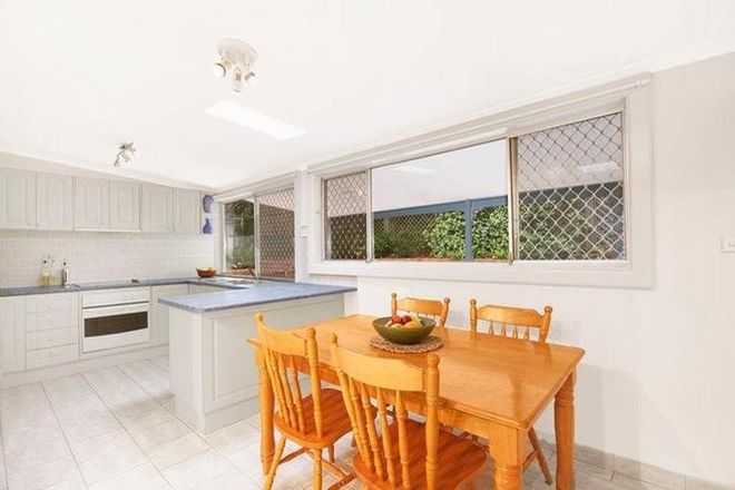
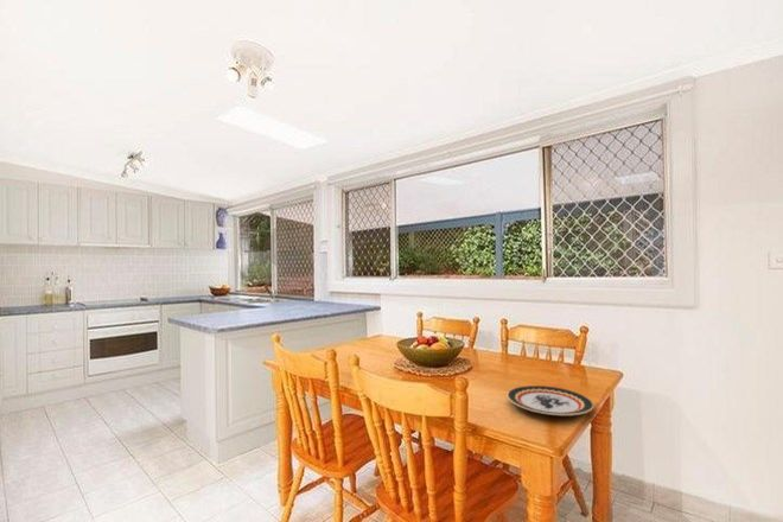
+ plate (548, 401)
